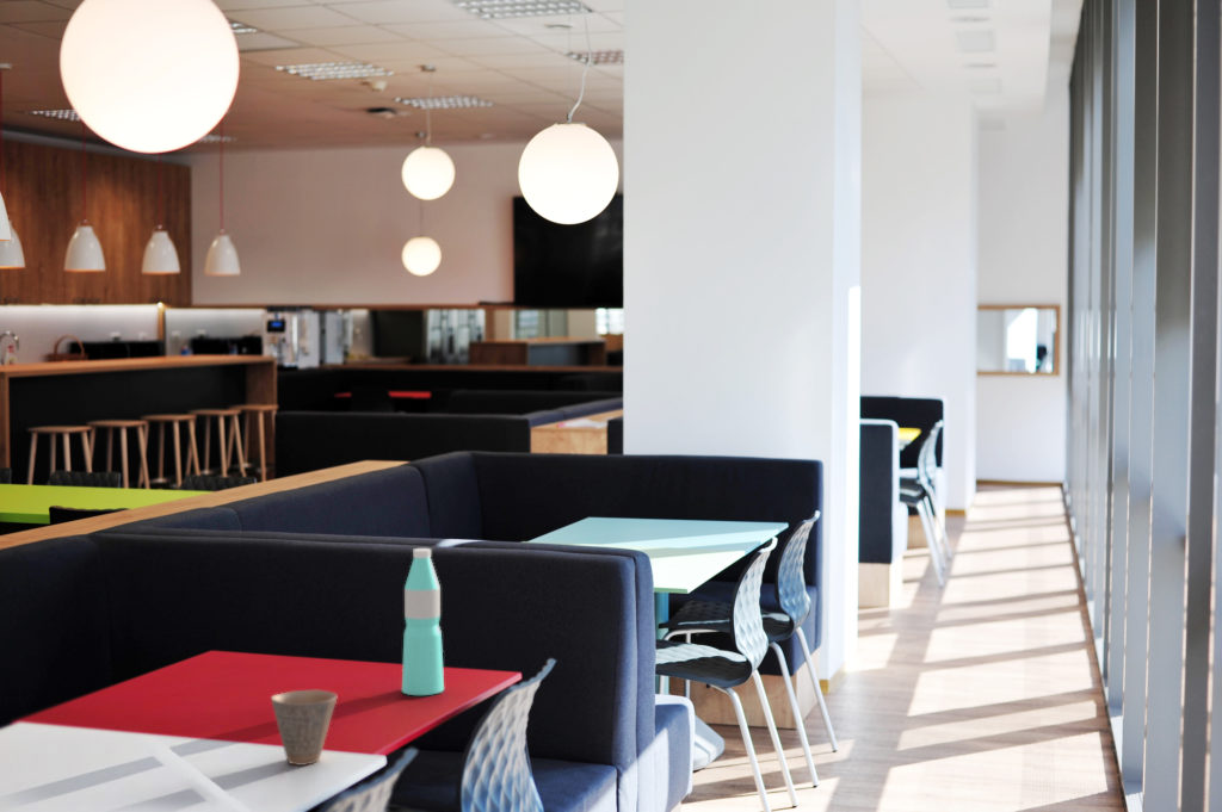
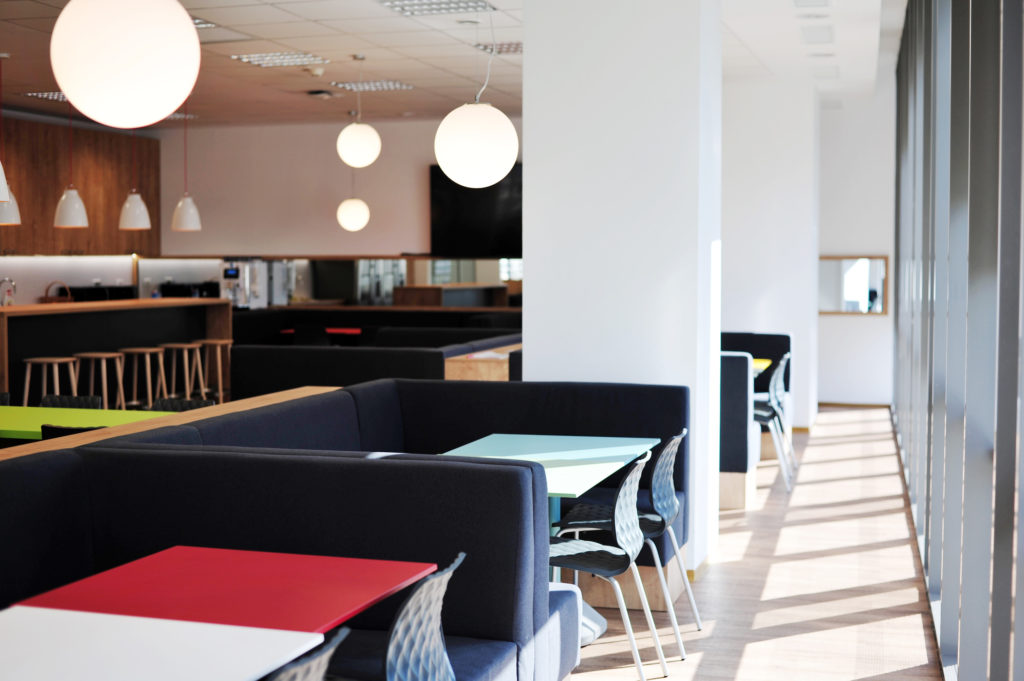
- cup (304, 727)
- water bottle (422, 619)
